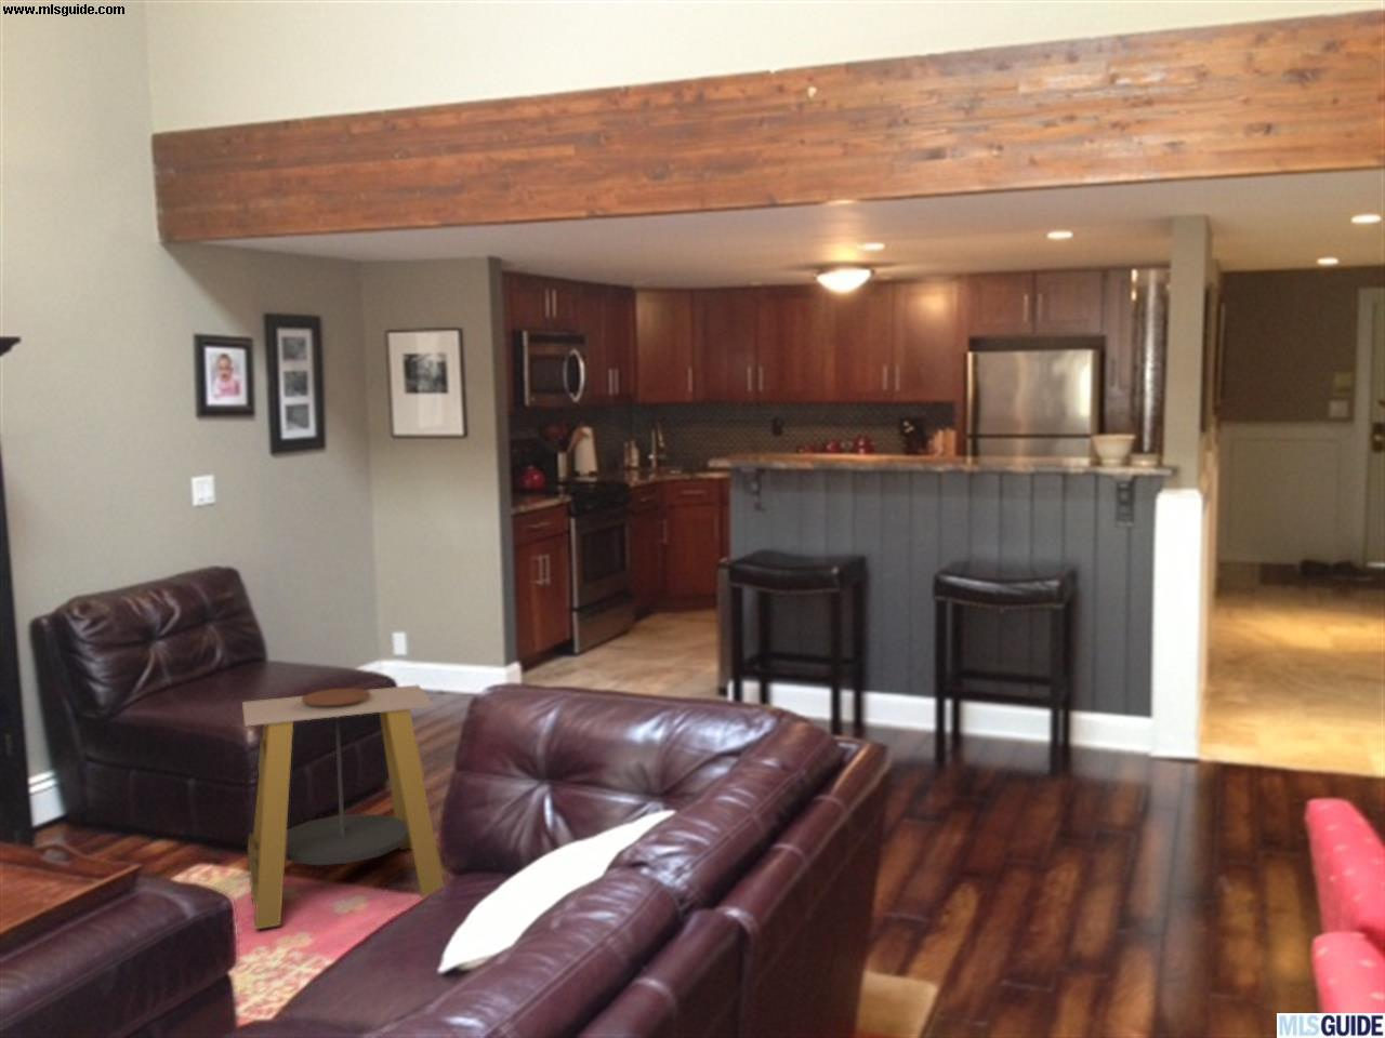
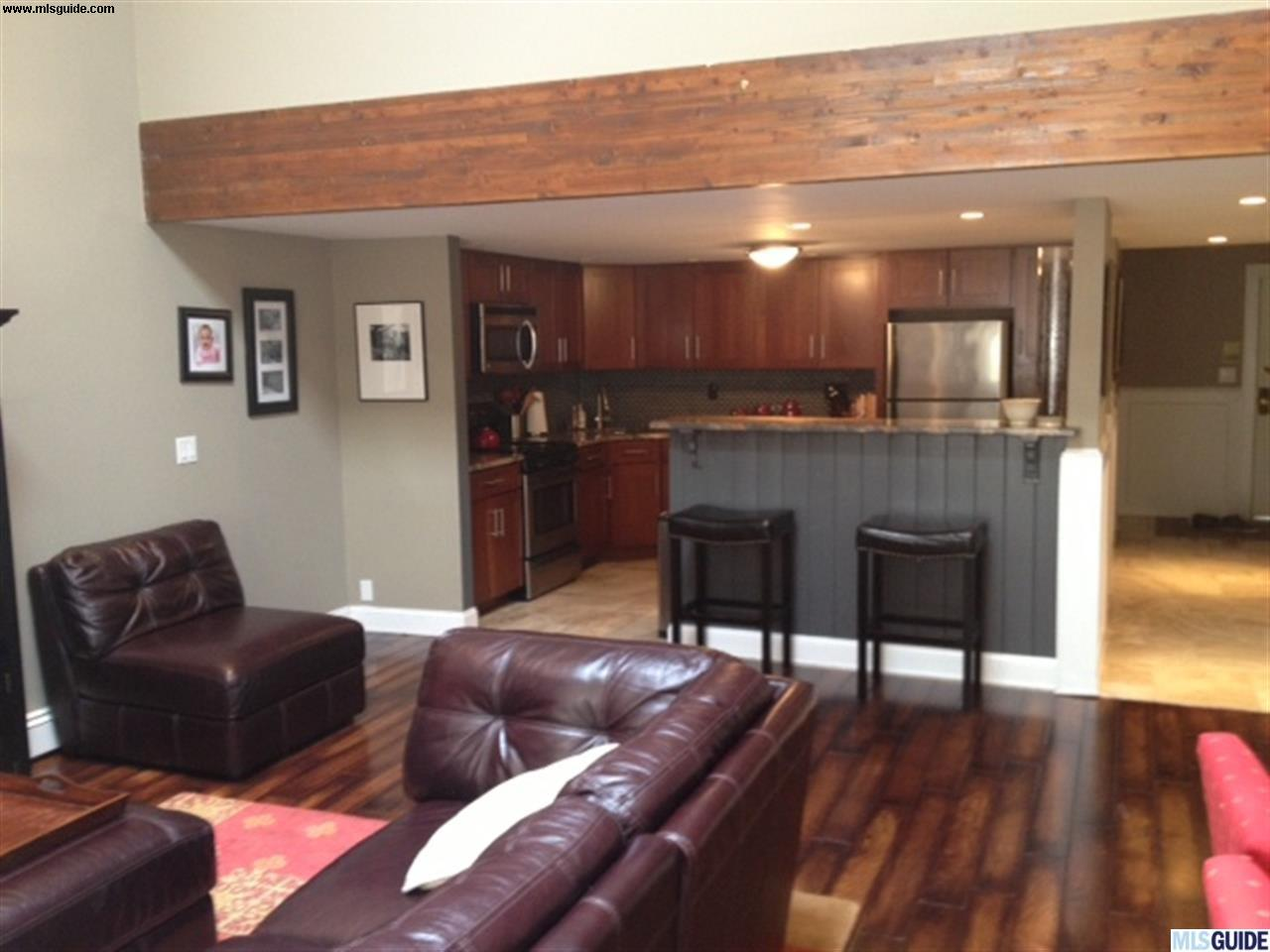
- side table (340, 789)
